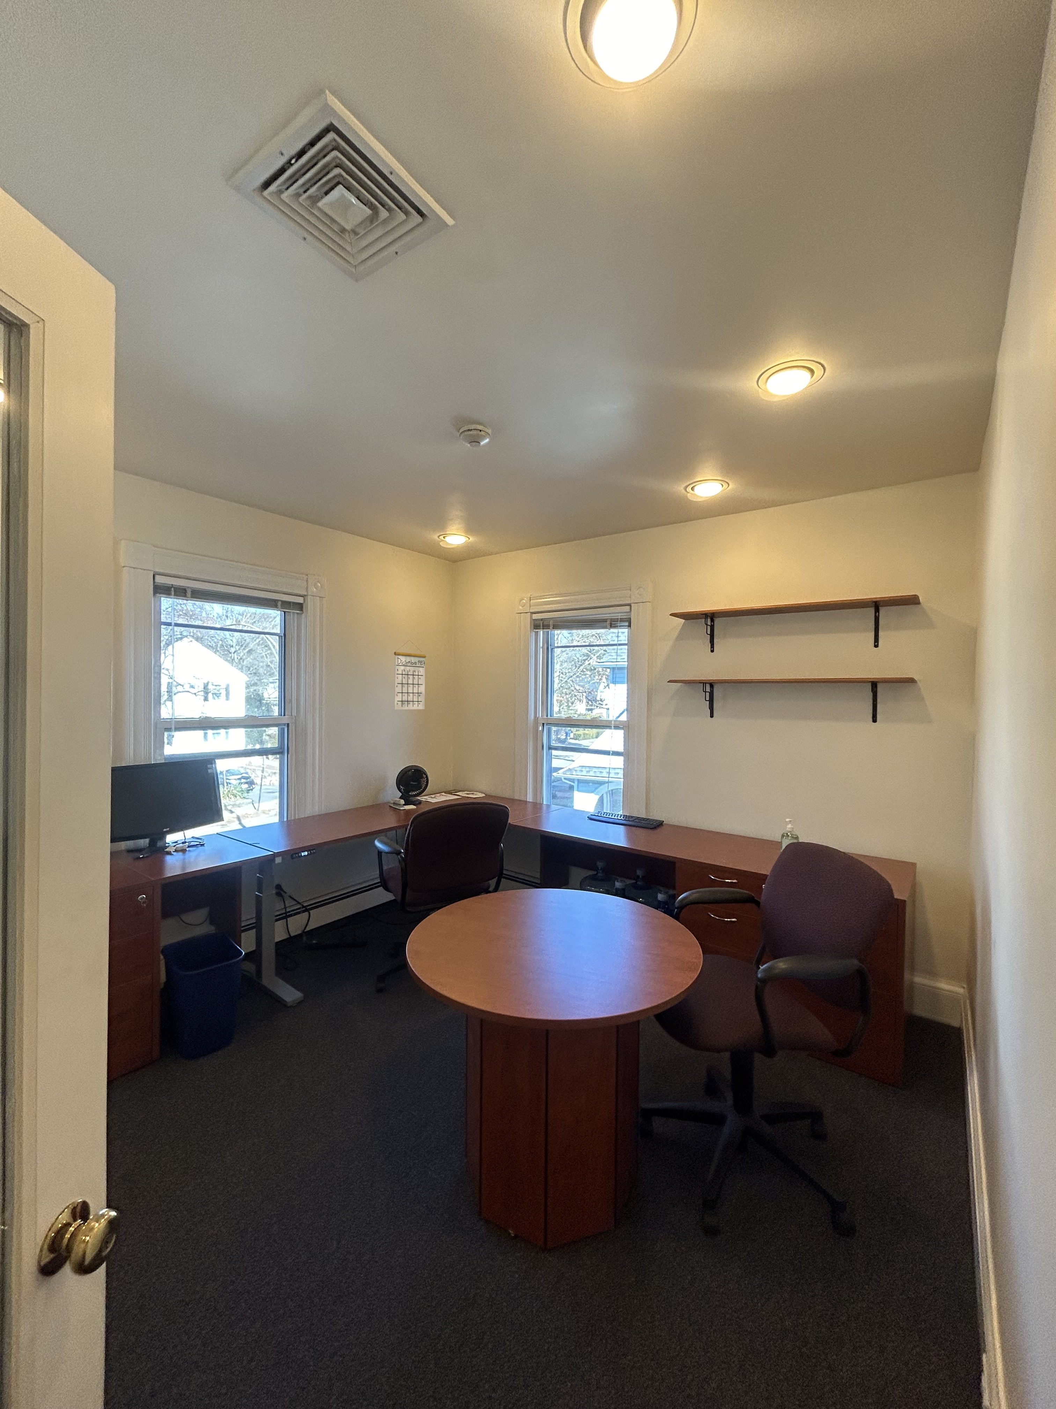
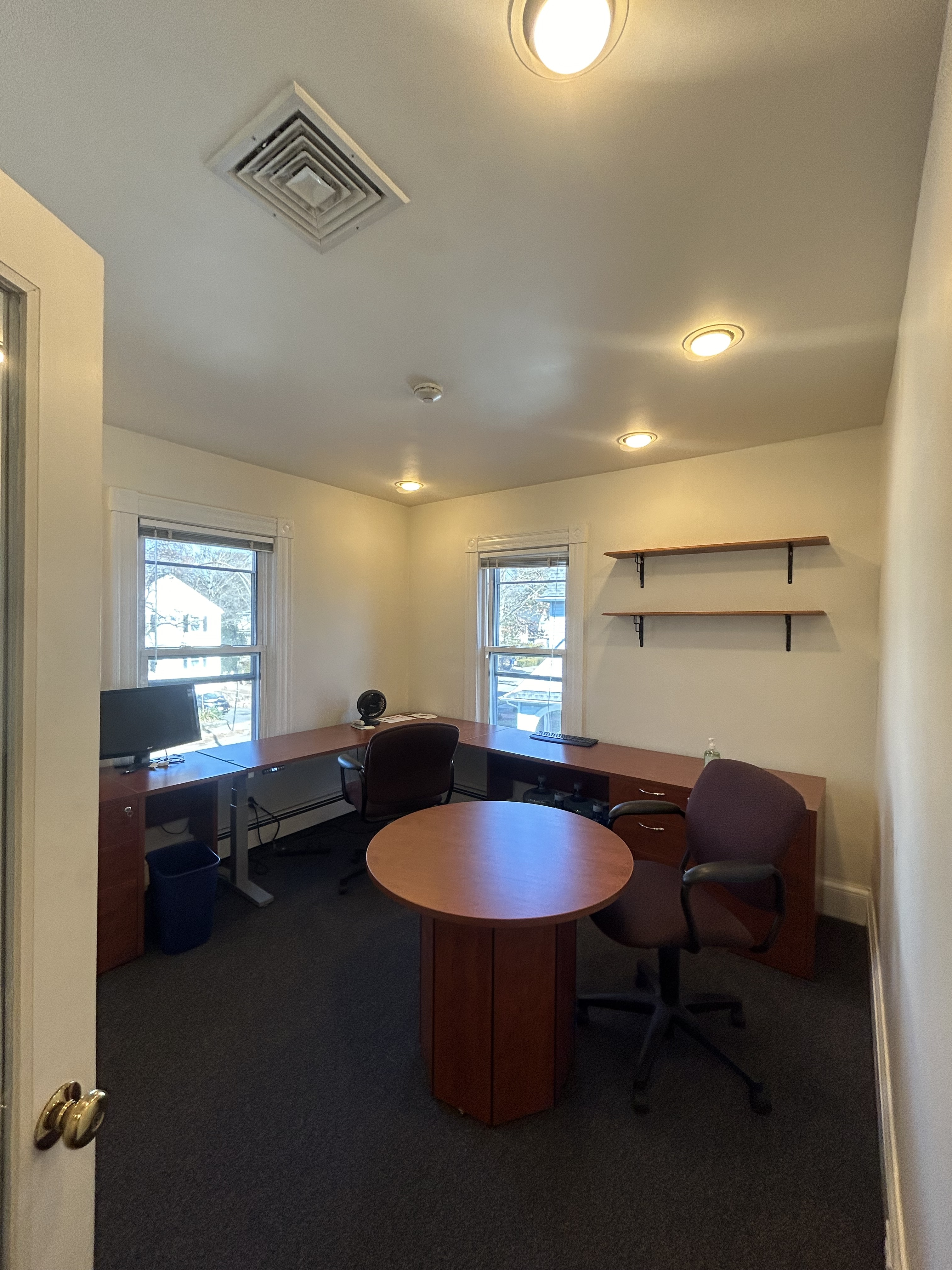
- calendar (410, 675)
